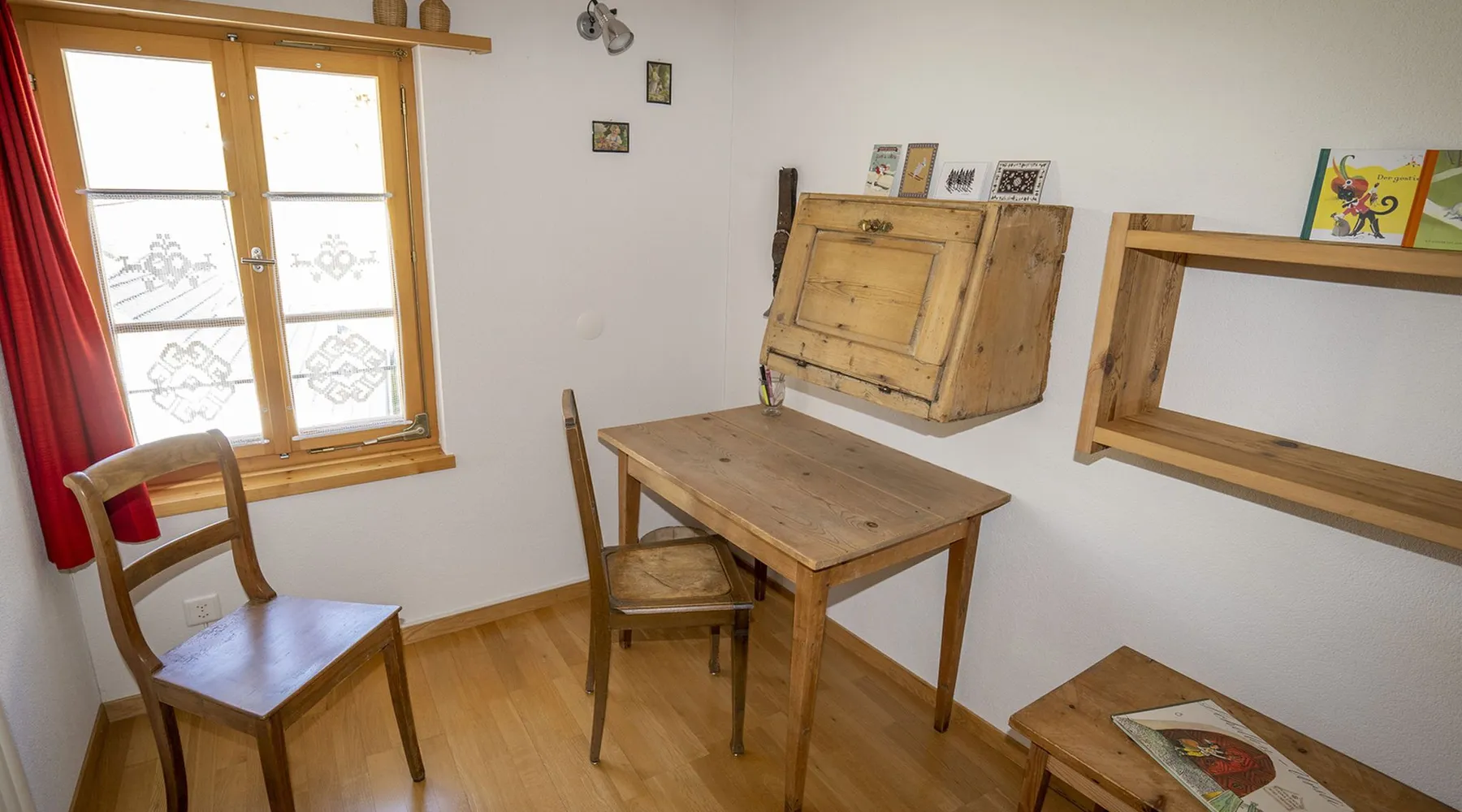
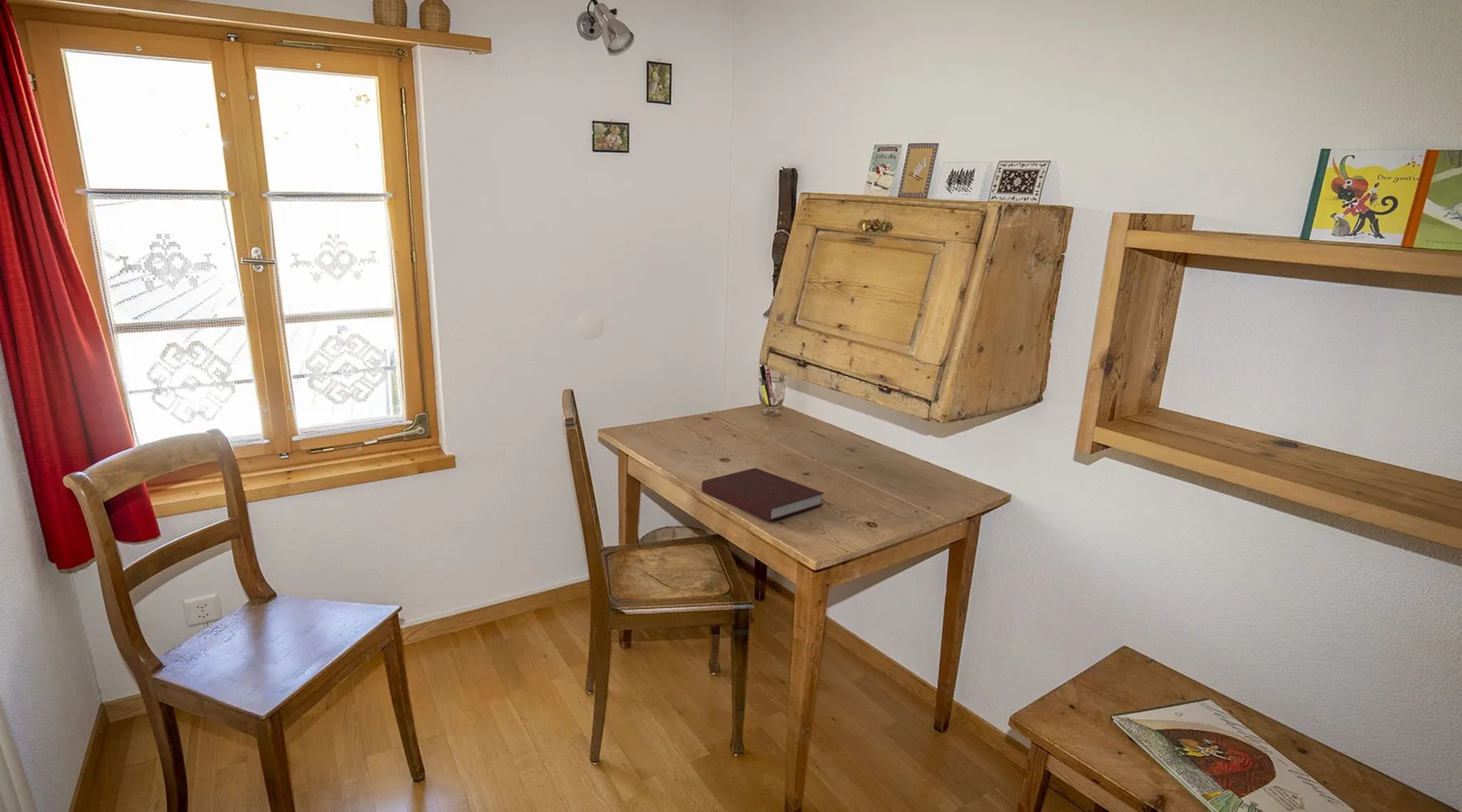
+ notebook (761, 492)
